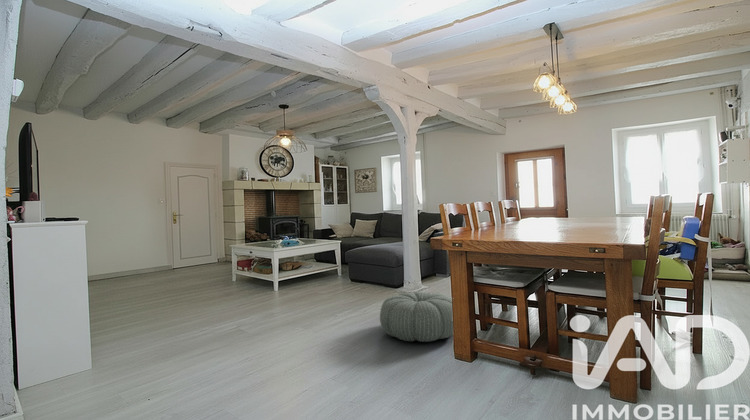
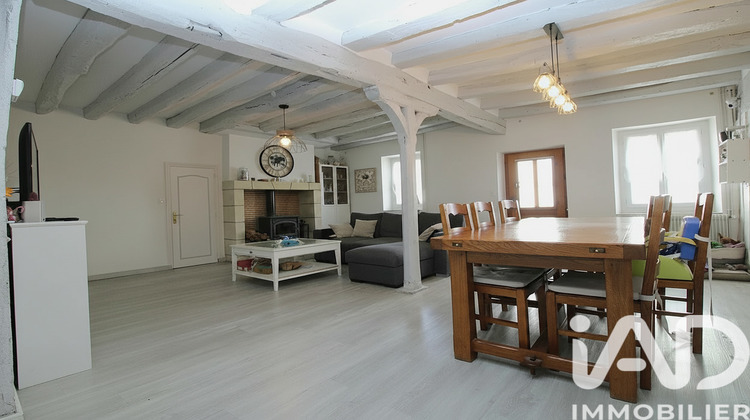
- pouf (419, 314)
